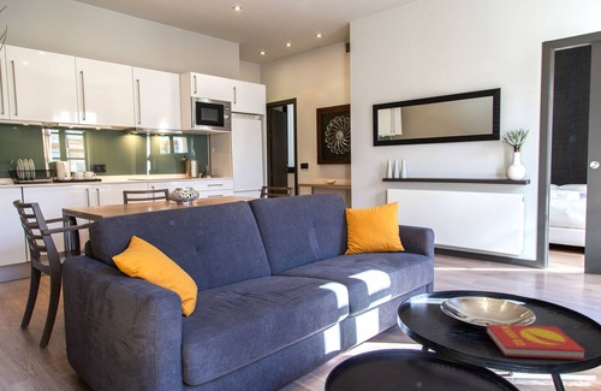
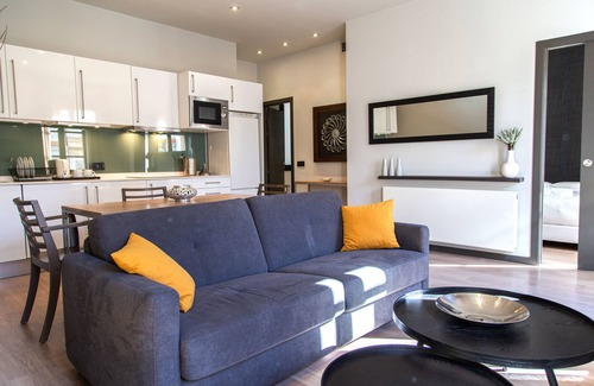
- book (531, 340)
